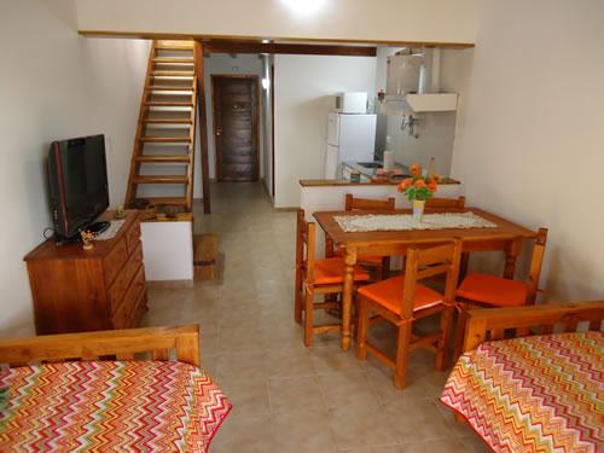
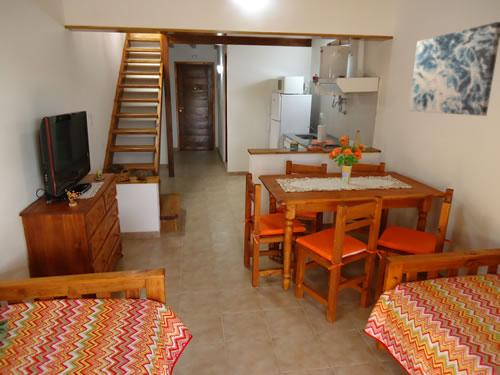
+ wall art (447, 74)
